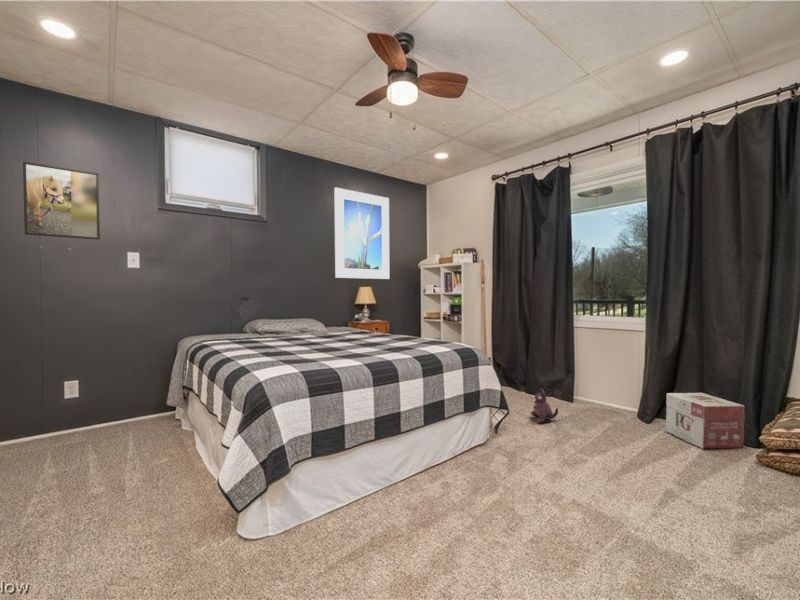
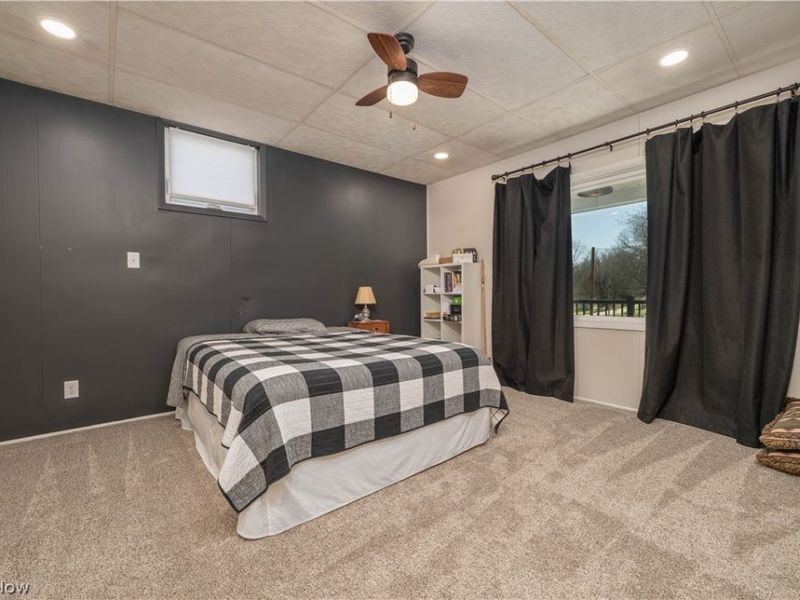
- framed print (63, 202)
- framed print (363, 235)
- cardboard box (703, 418)
- plush toy (545, 404)
